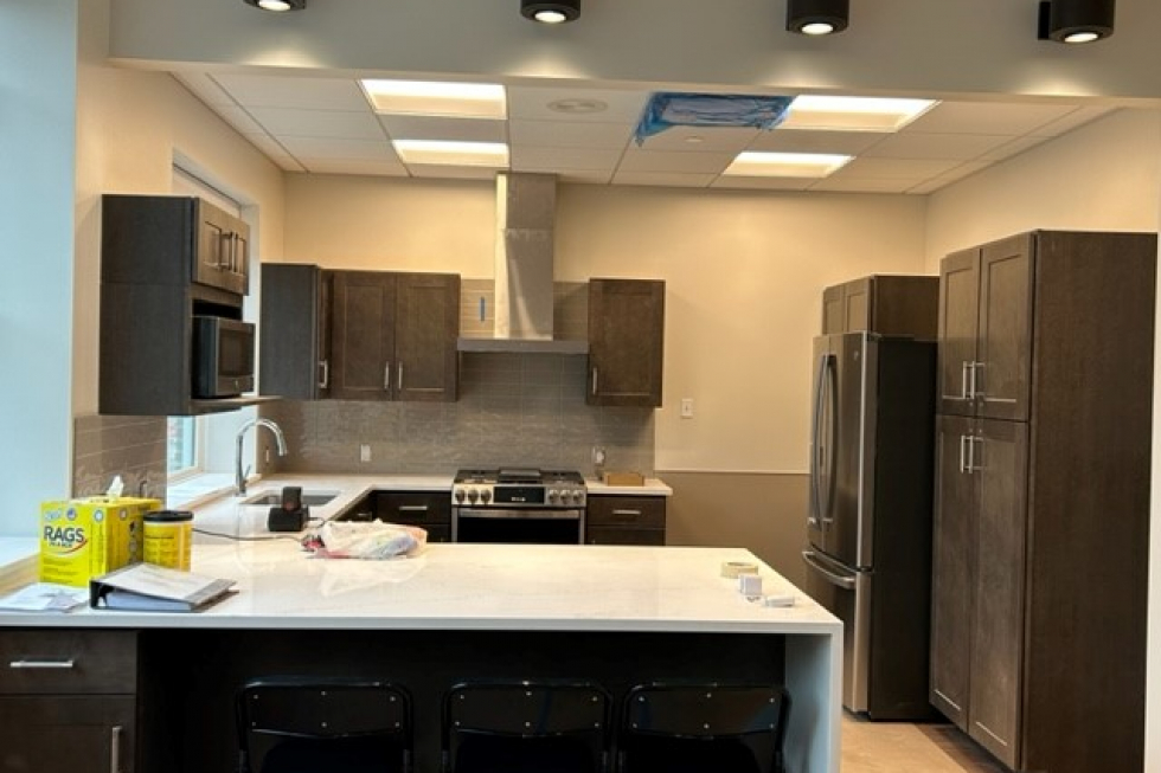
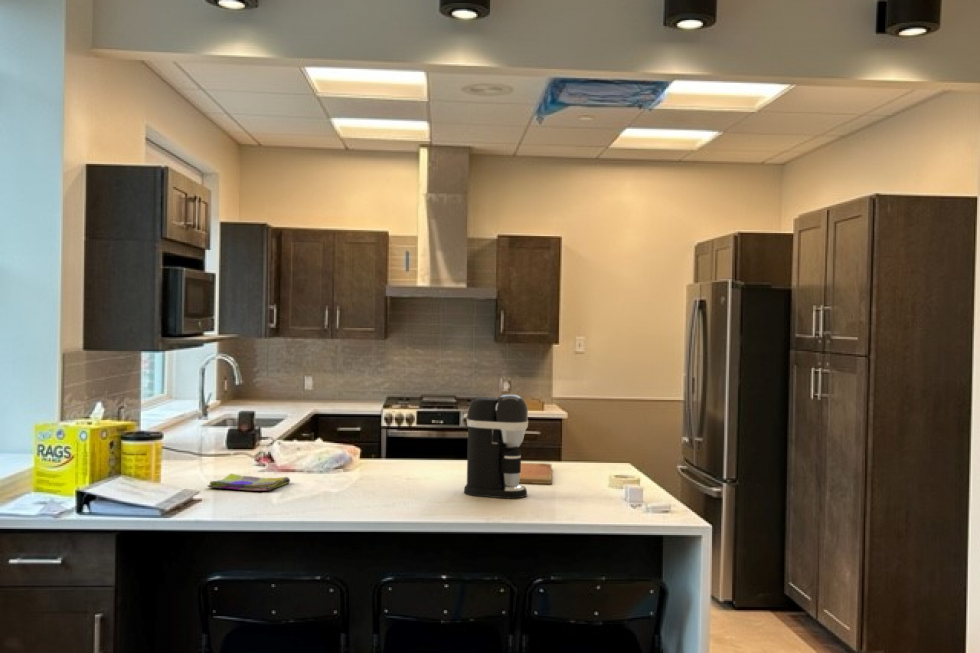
+ cutting board (521, 472)
+ dish towel (250, 481)
+ coffee maker (496, 443)
